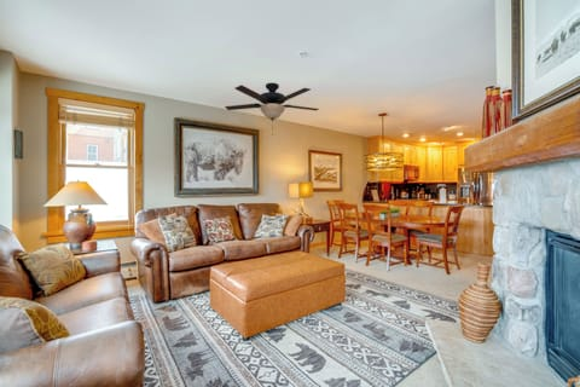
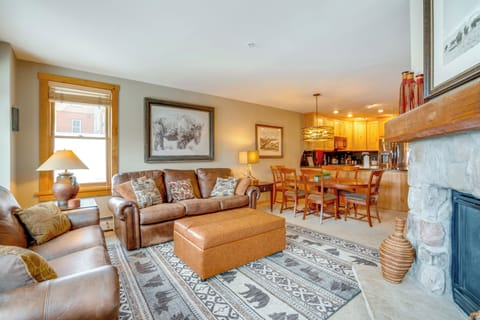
- ceiling fan (272, 111)
